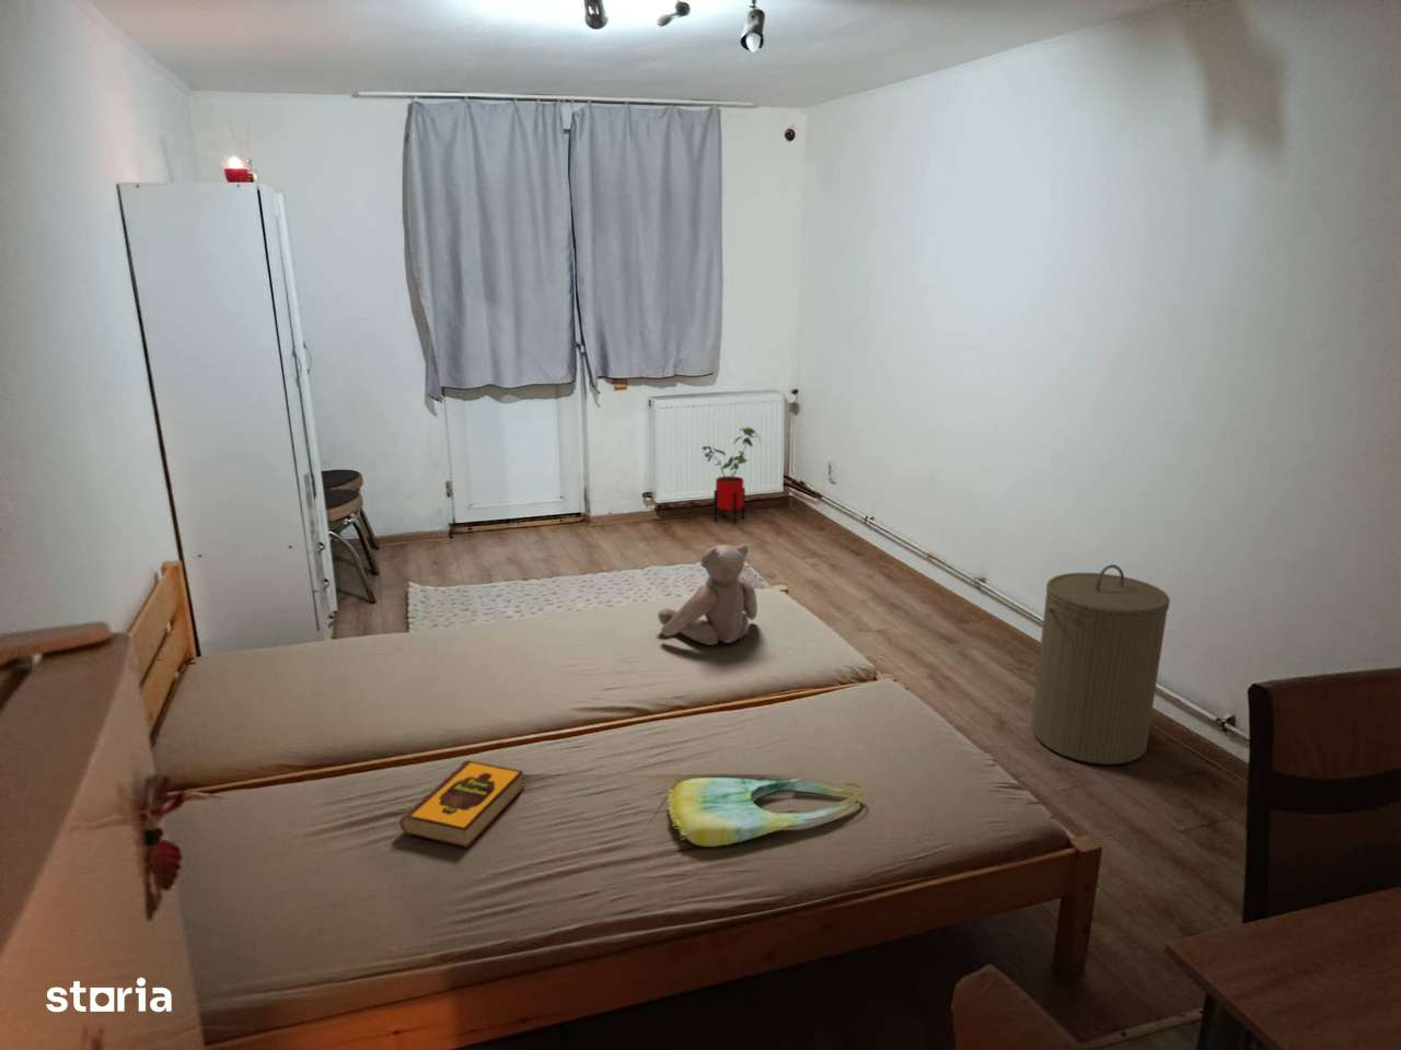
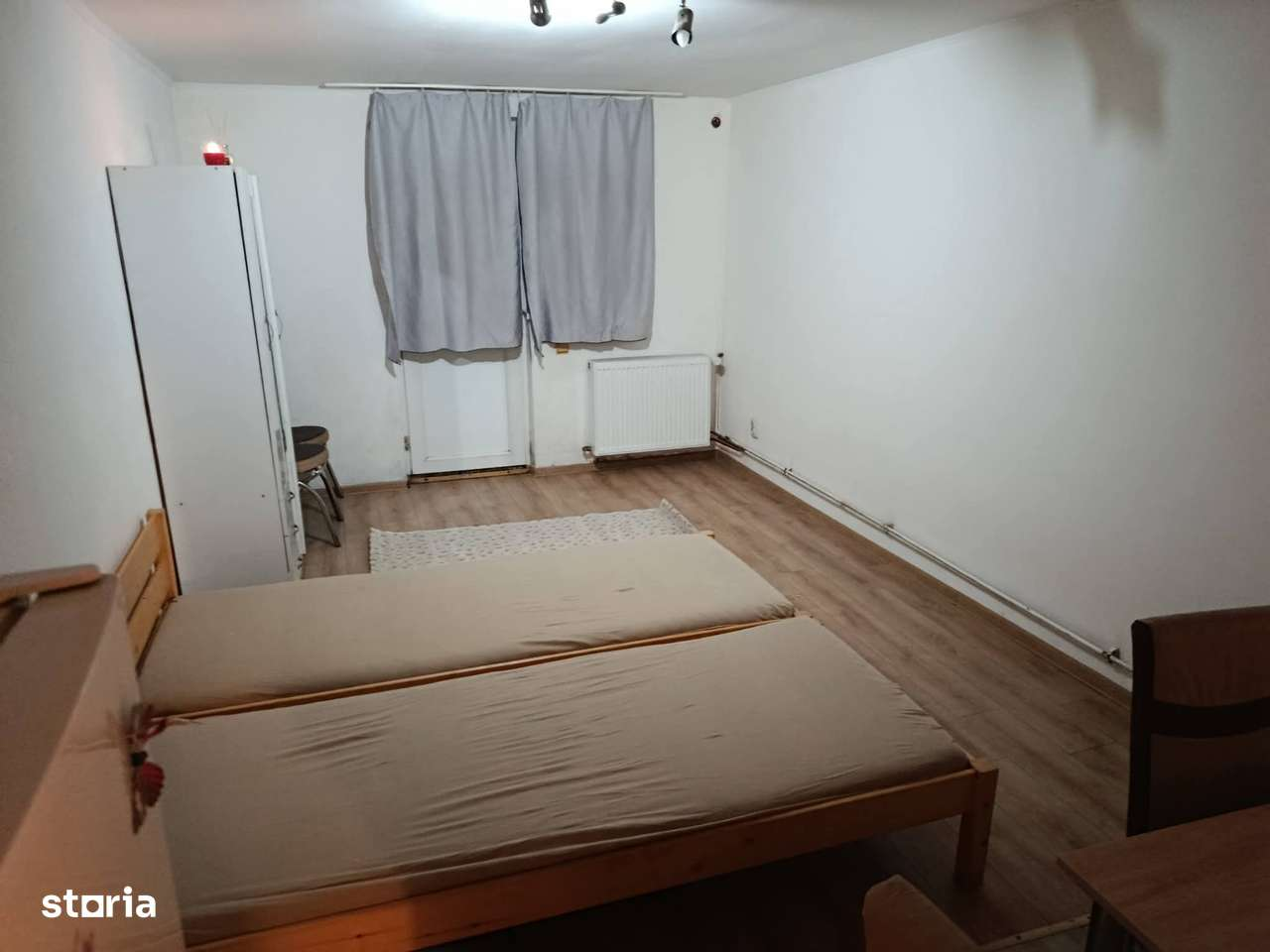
- hardback book (464, 801)
- laundry hamper (1098, 653)
- tote bag (766, 794)
- house plant (734, 473)
- teddy bear (710, 587)
